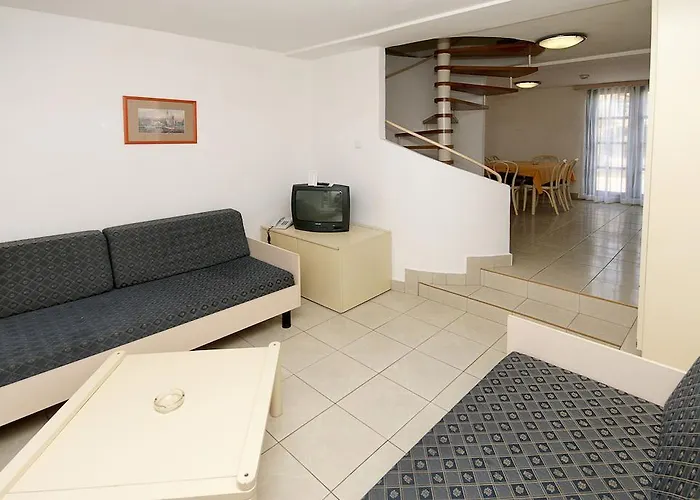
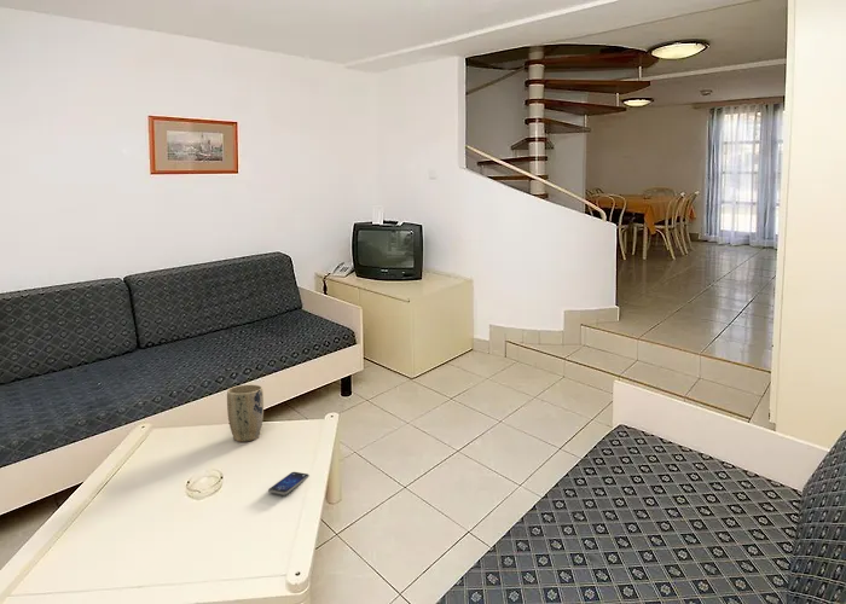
+ plant pot (245, 413)
+ smartphone (289, 482)
